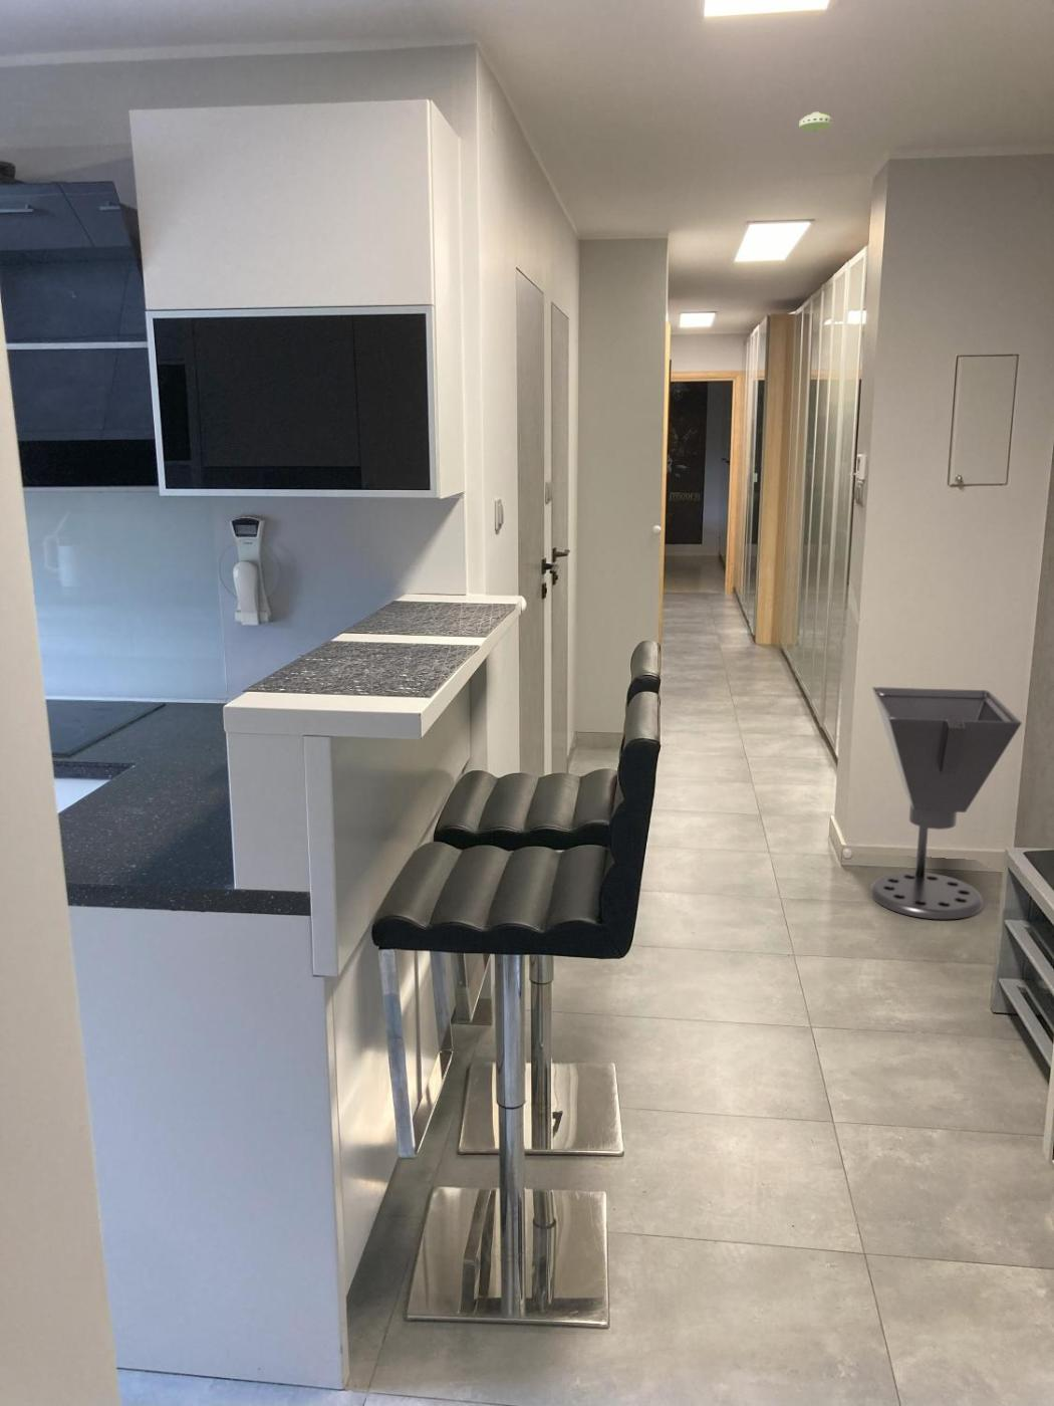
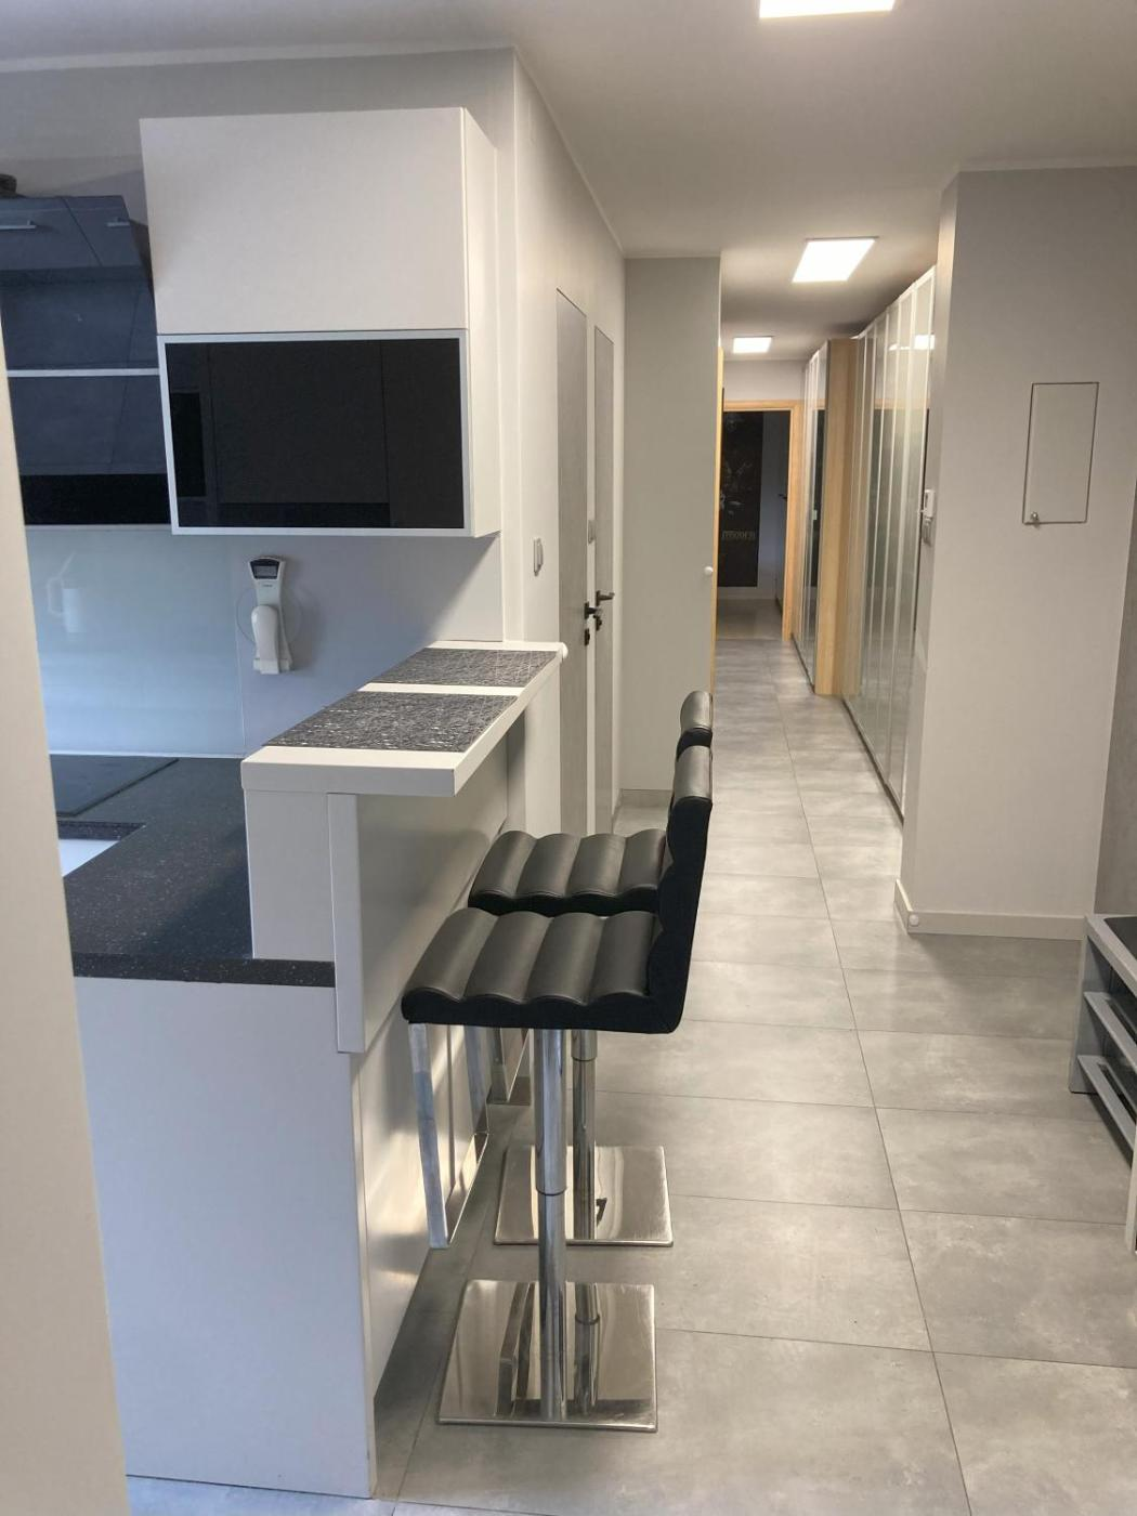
- smoke detector (815, 122)
- umbrella stand (934, 804)
